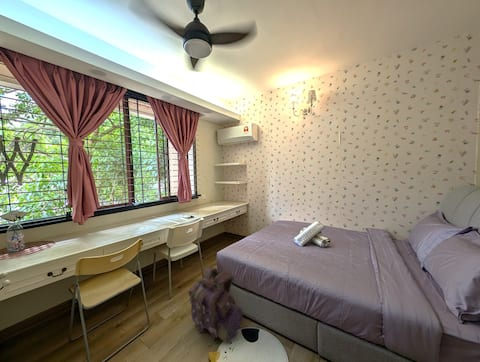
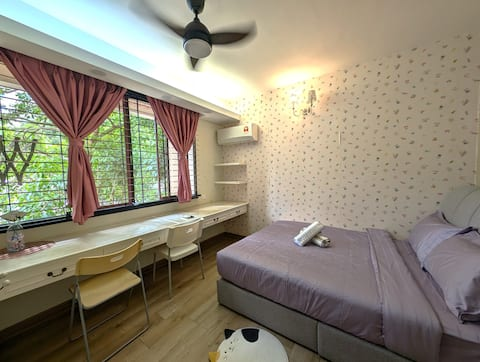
- backpack (214, 298)
